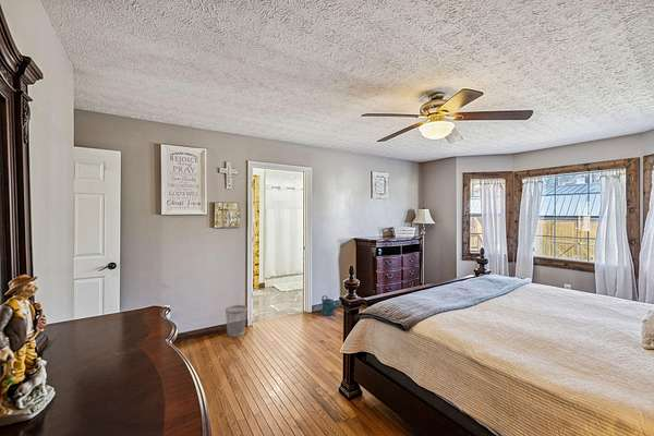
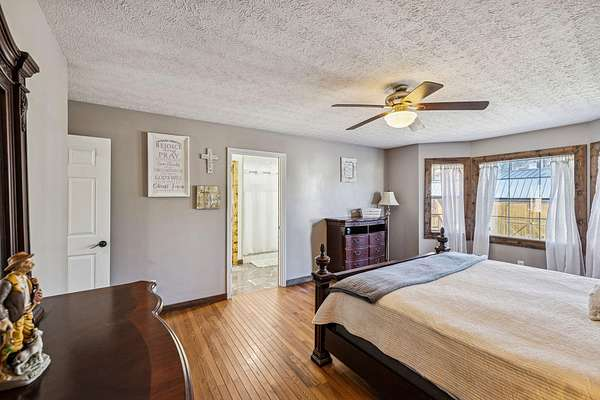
- watering can (330, 306)
- wastebasket (237, 320)
